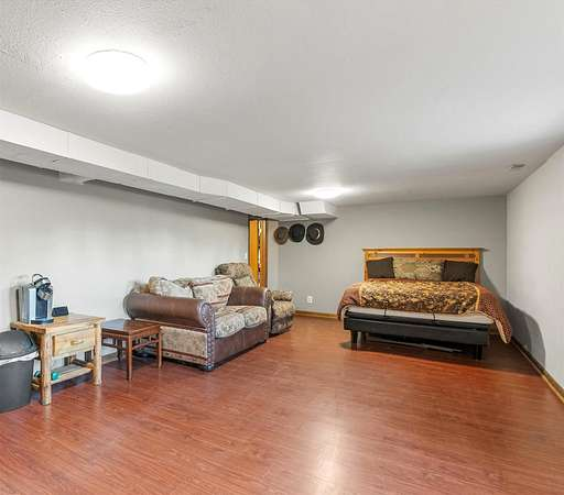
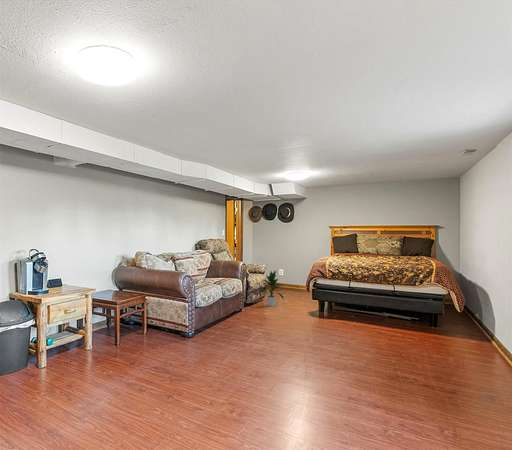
+ indoor plant (272, 288)
